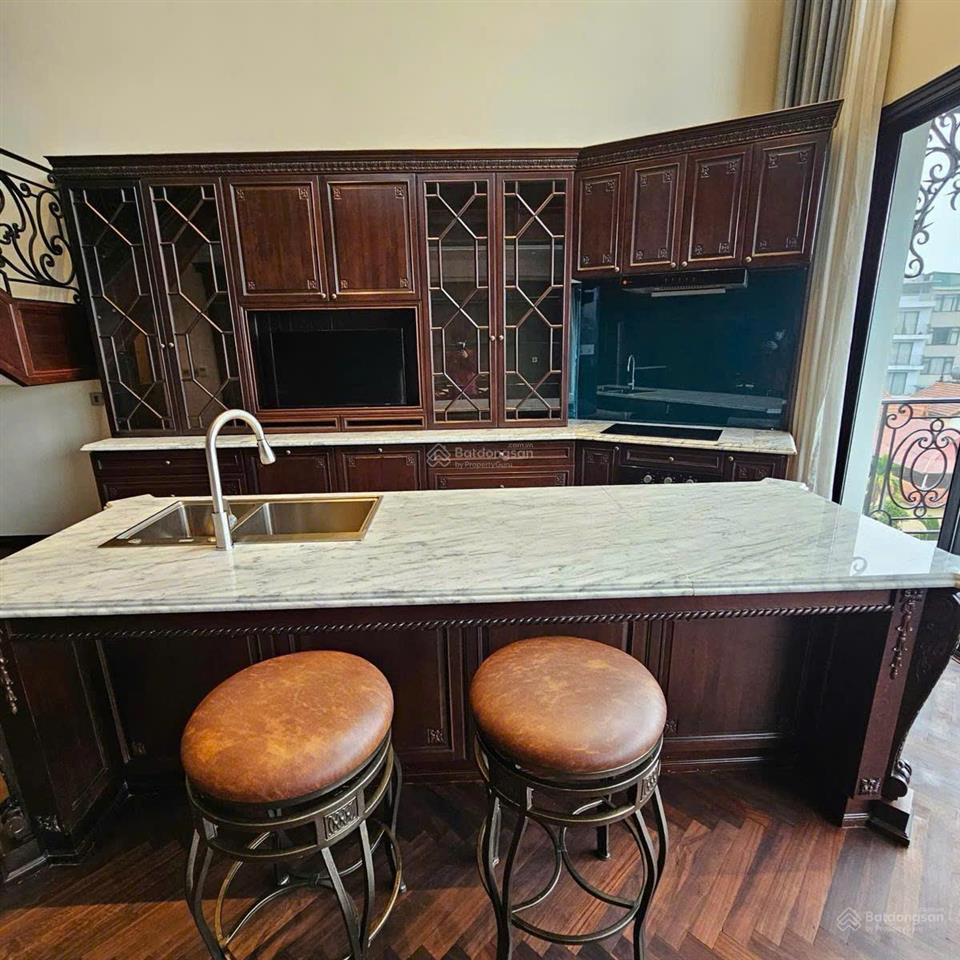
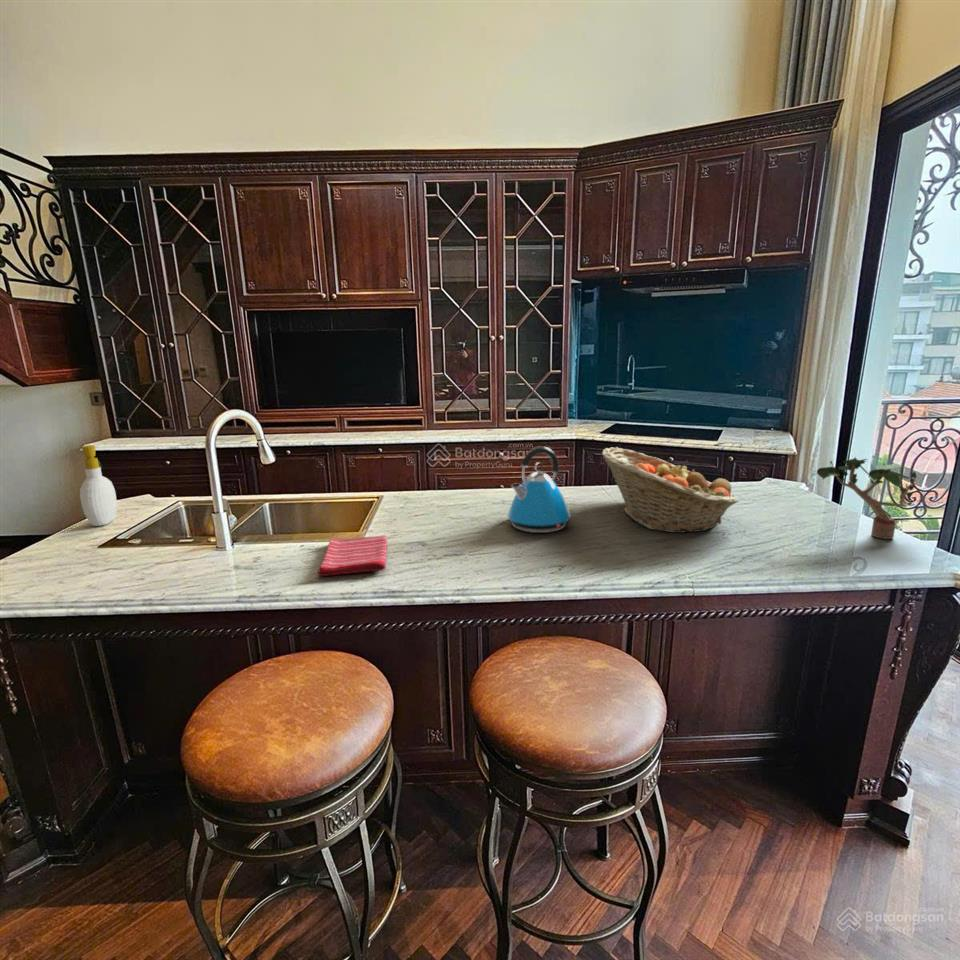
+ soap bottle (94, 484)
+ potted plant (856, 492)
+ kettle (540, 485)
+ fruit basket (665, 484)
+ dish towel (355, 553)
